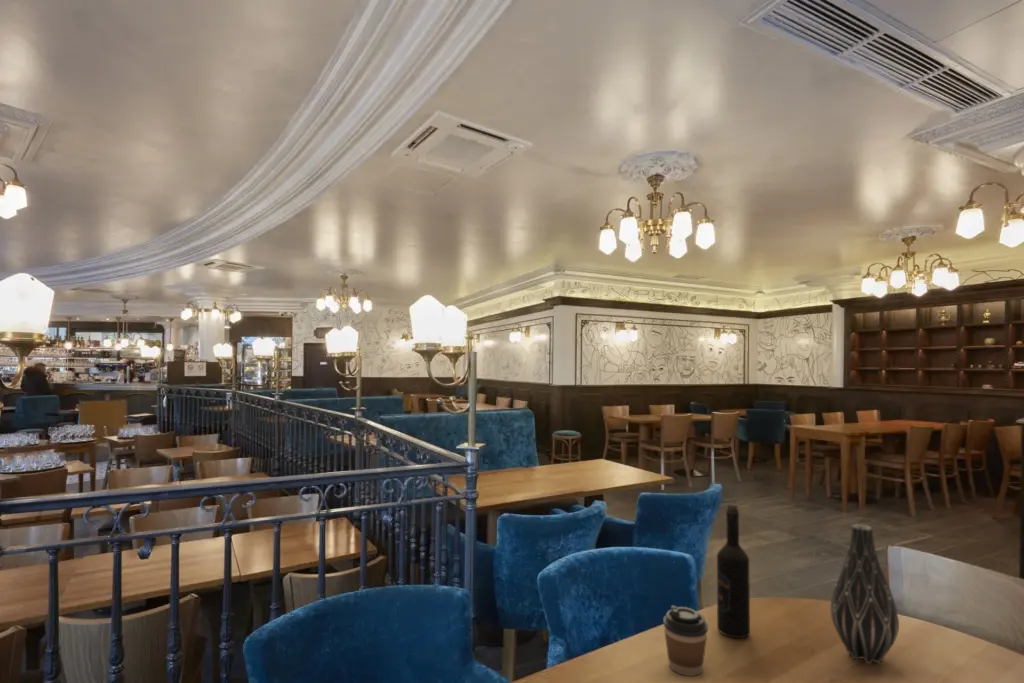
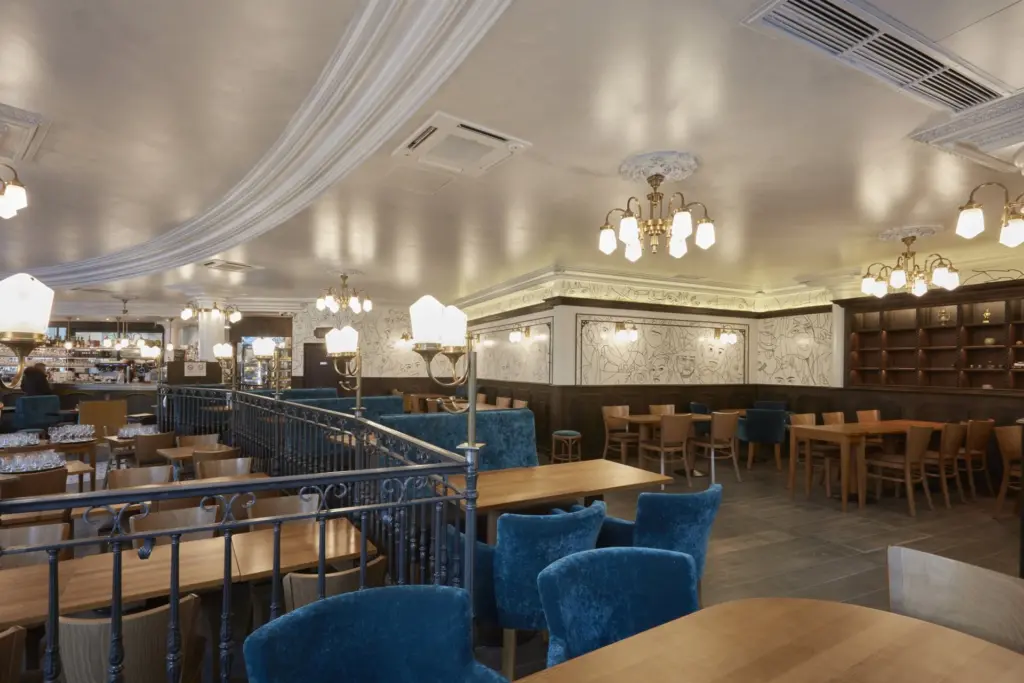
- vase (863, 591)
- coffee cup (685, 637)
- wine bottle (733, 568)
